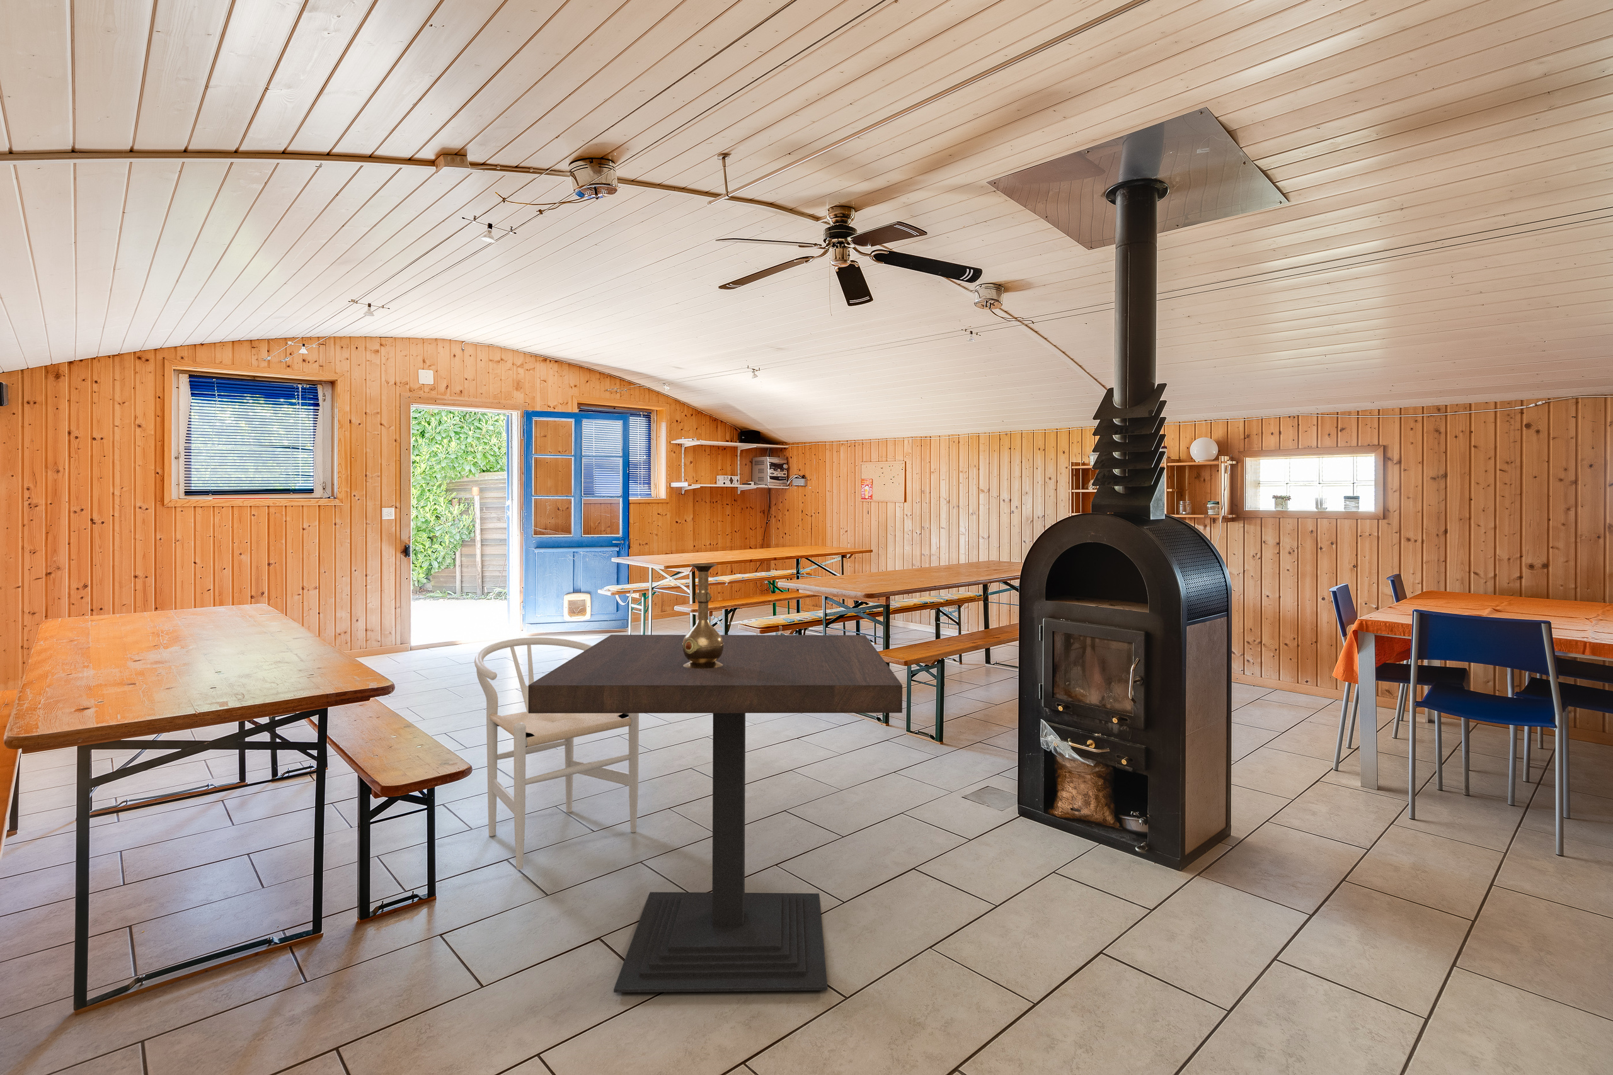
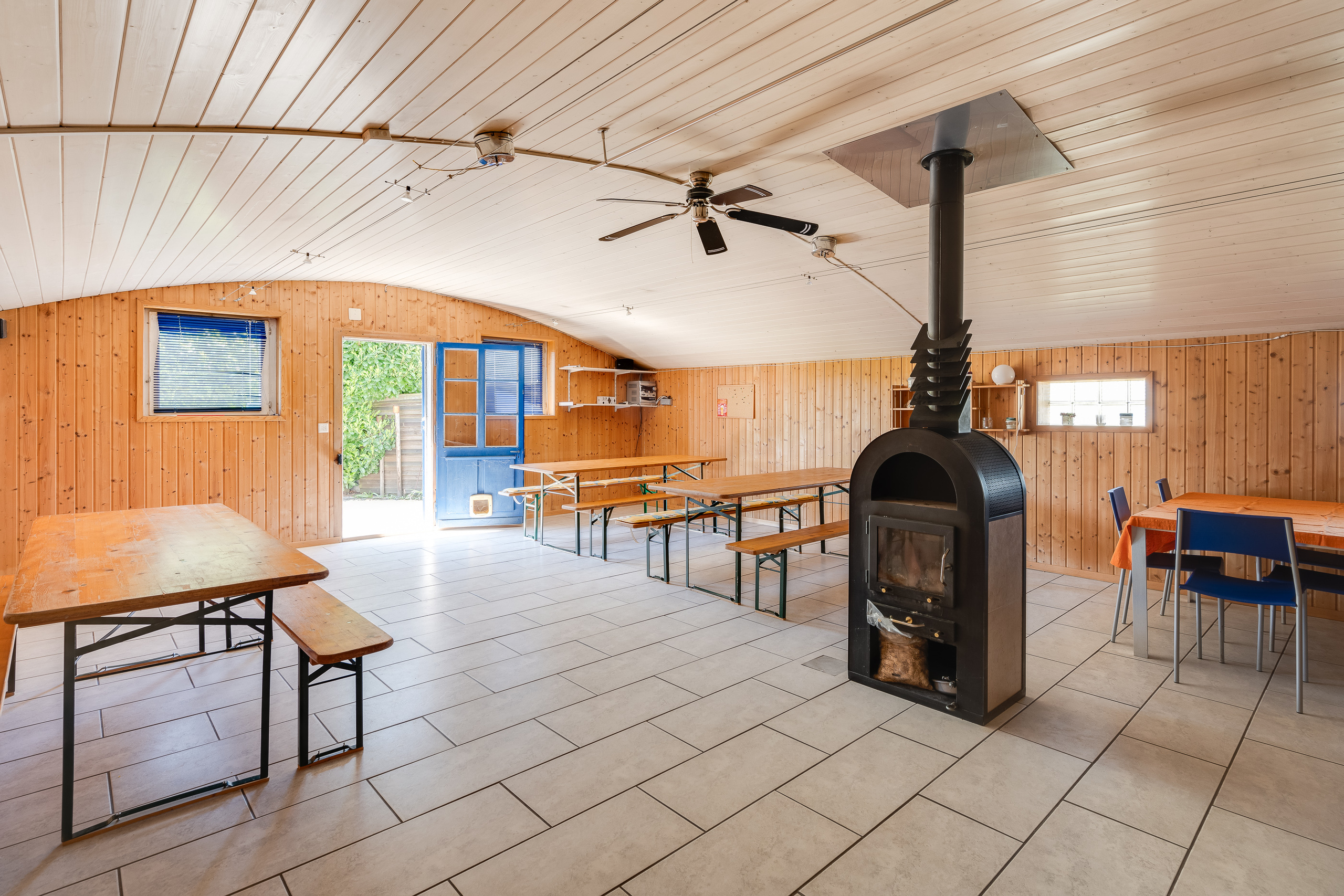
- dining table (728, 795)
- chair (548, 738)
- vase (702, 613)
